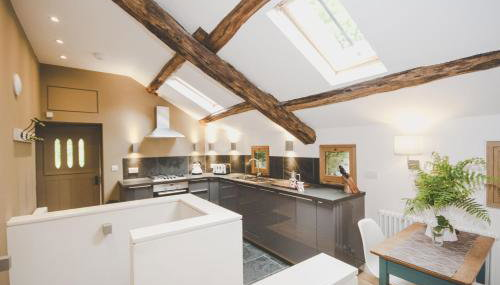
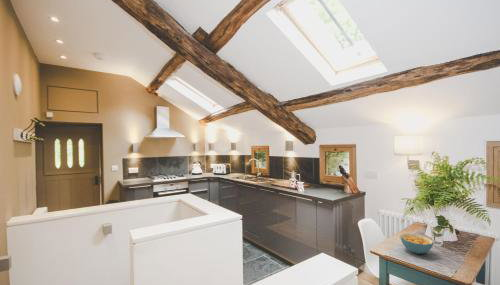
+ cereal bowl (416, 245)
